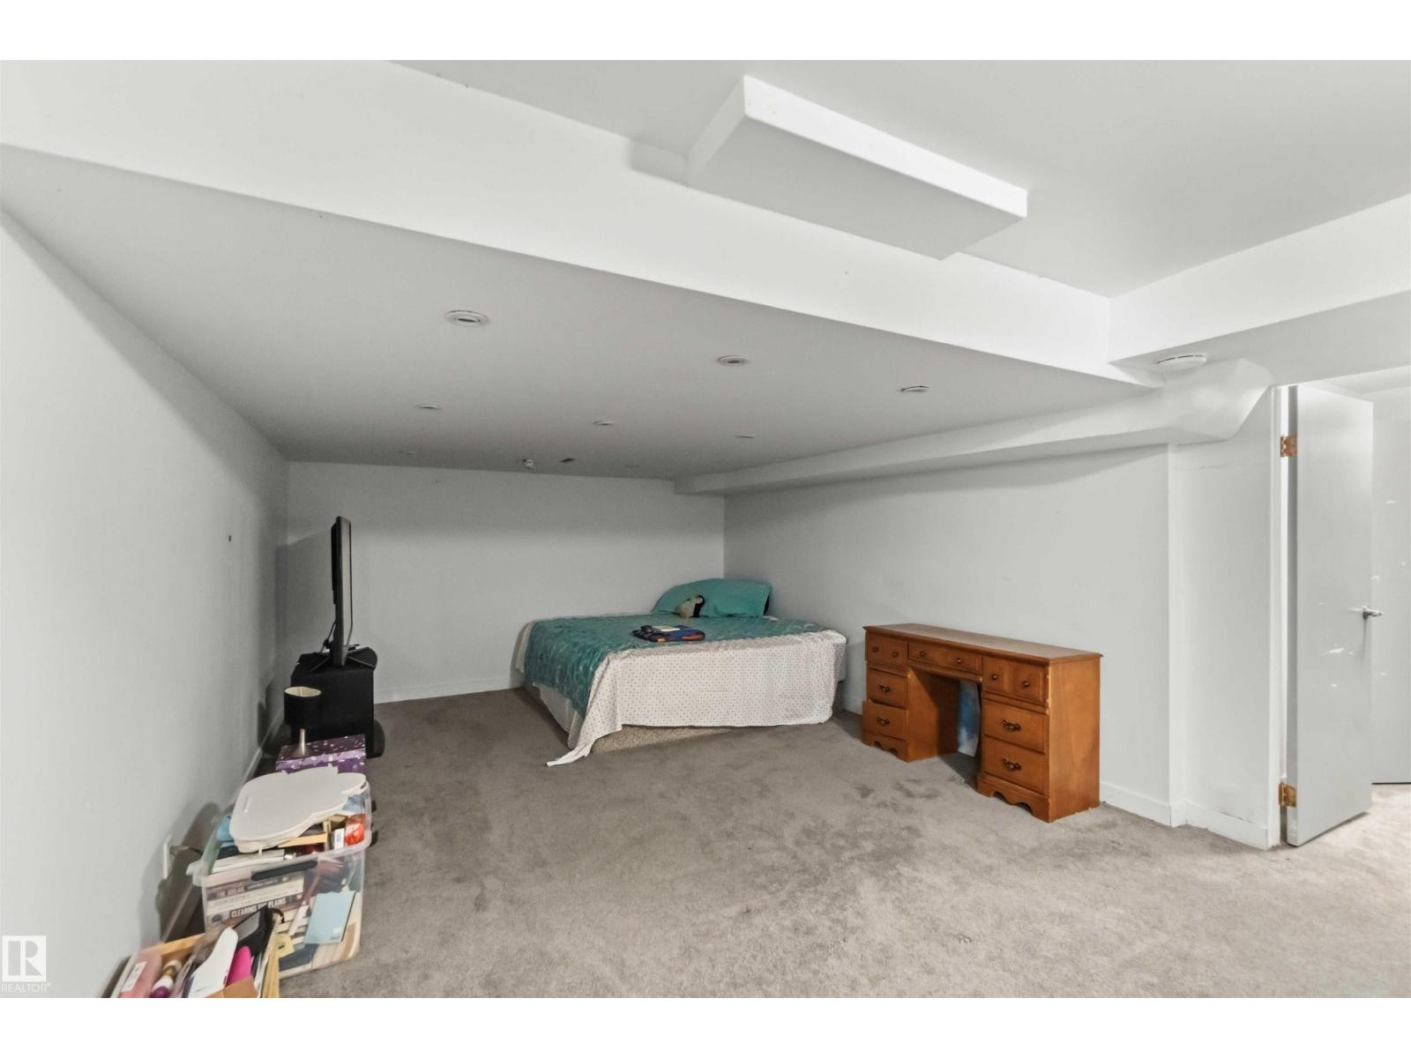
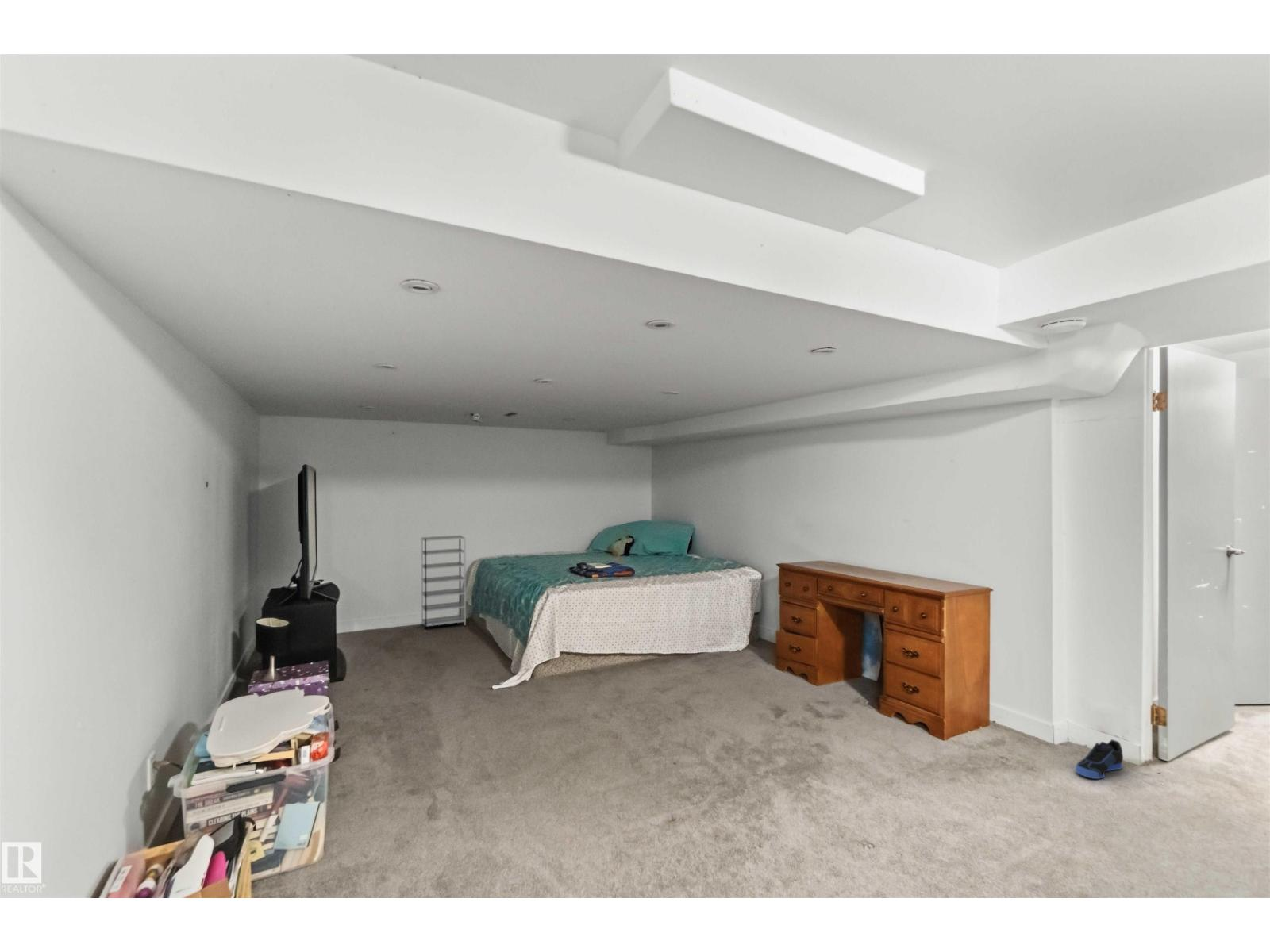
+ shelving unit (443, 581)
+ sneaker (1099, 758)
